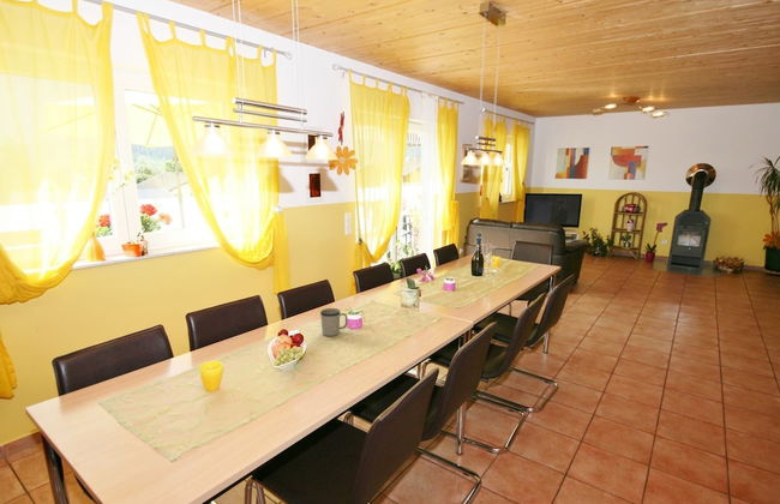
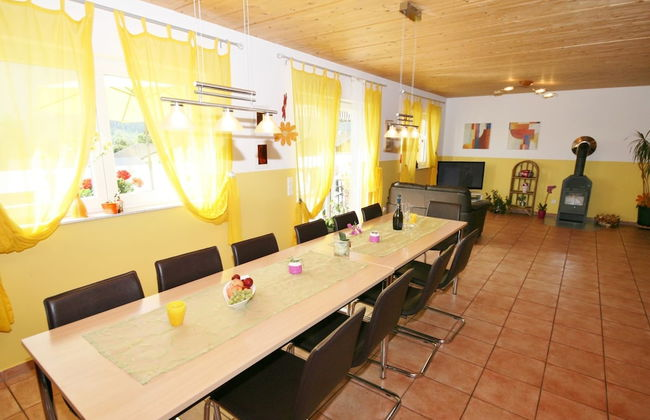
- mug (332, 322)
